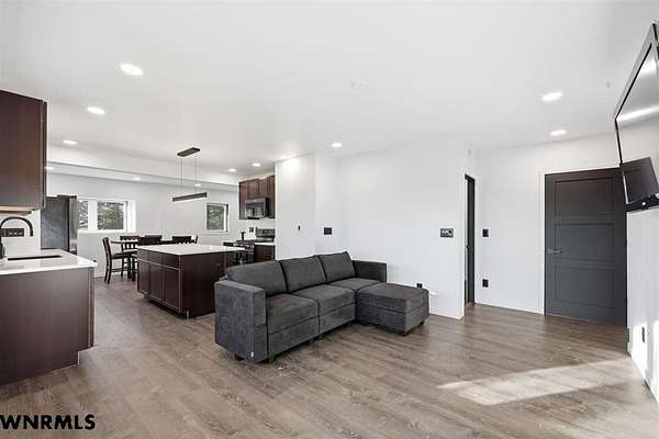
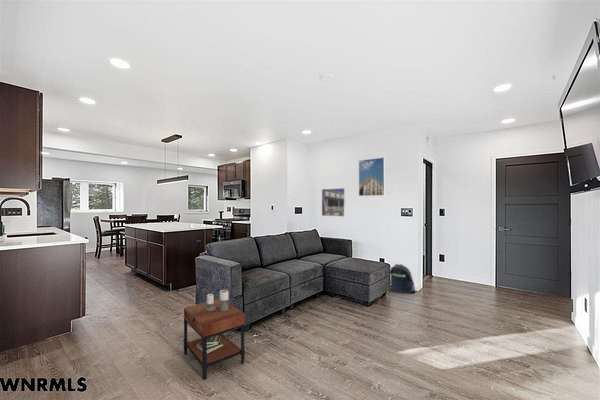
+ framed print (371, 177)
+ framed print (333, 202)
+ backpack (400, 277)
+ side table (213, 324)
